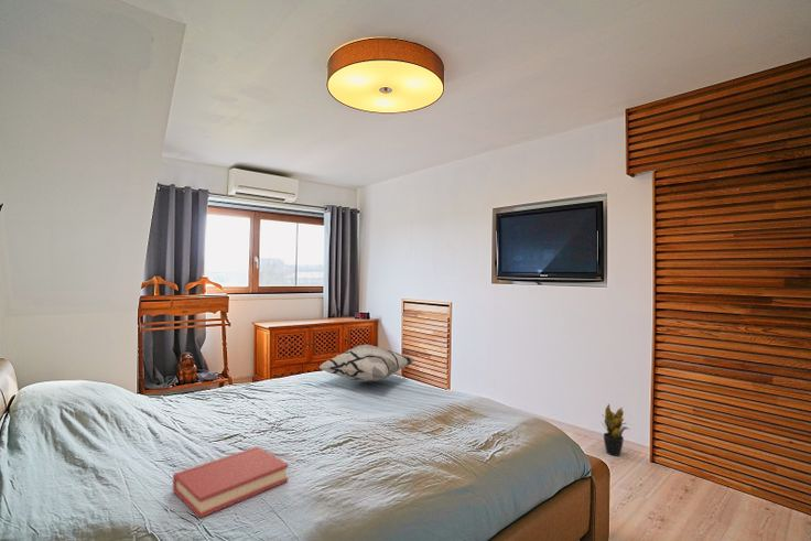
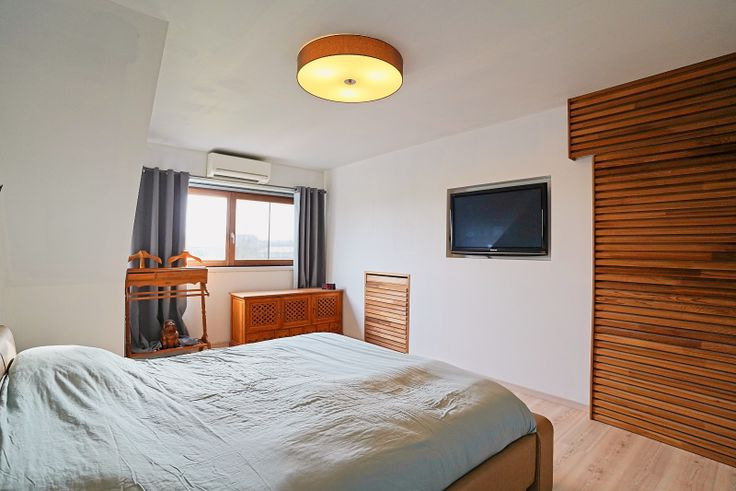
- potted plant (614, 429)
- hardback book (231, 477)
- decorative pillow (368, 363)
